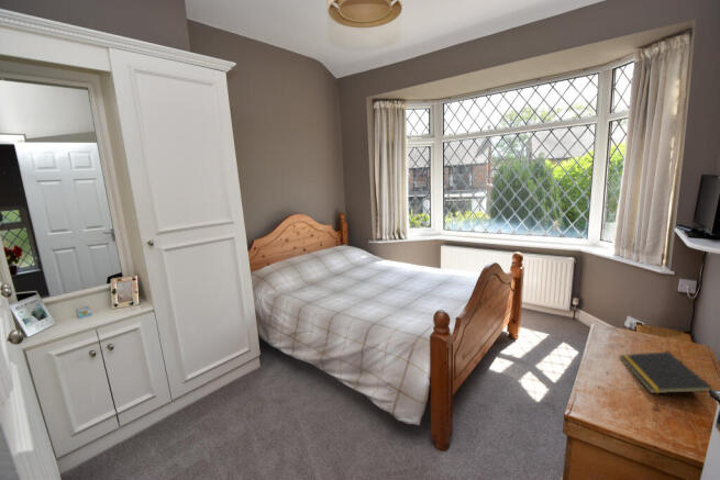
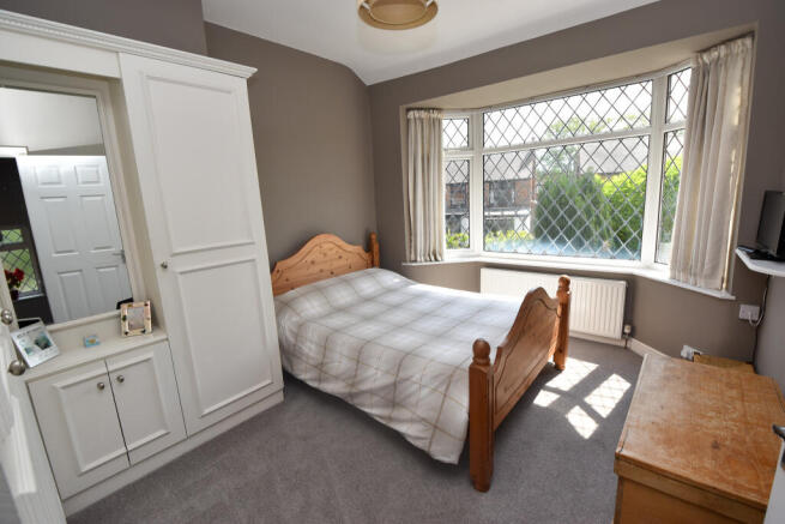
- notepad (661, 370)
